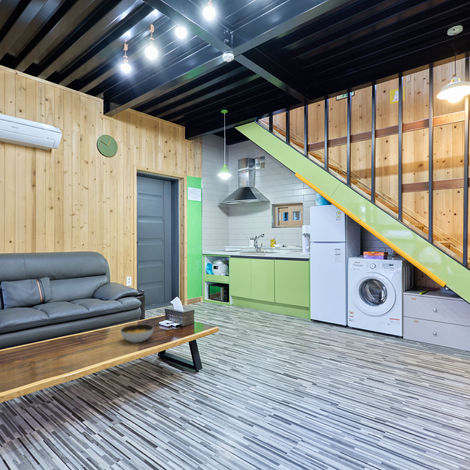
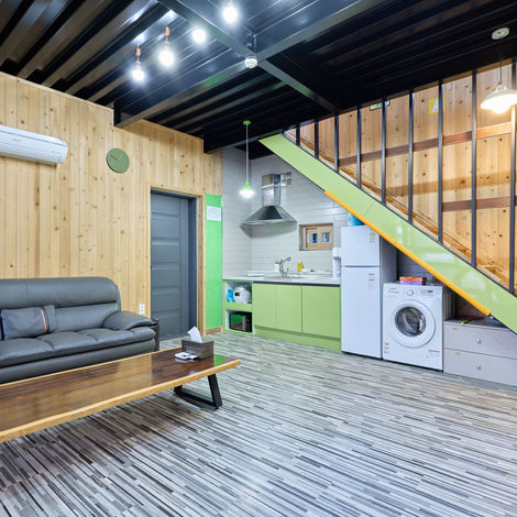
- soup bowl (137, 334)
